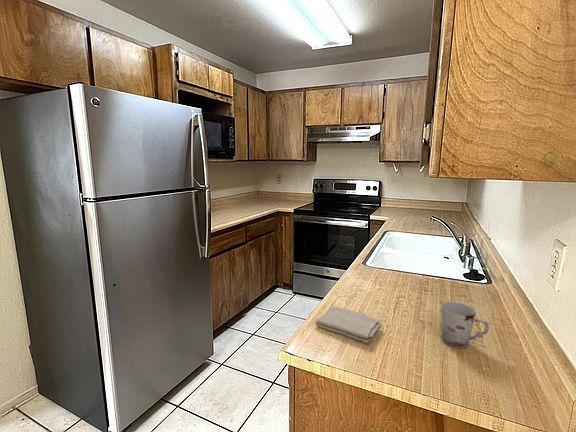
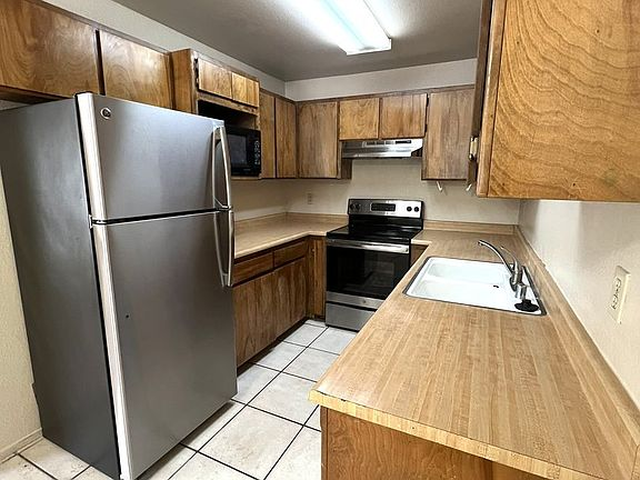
- cup (463, 326)
- washcloth (348, 322)
